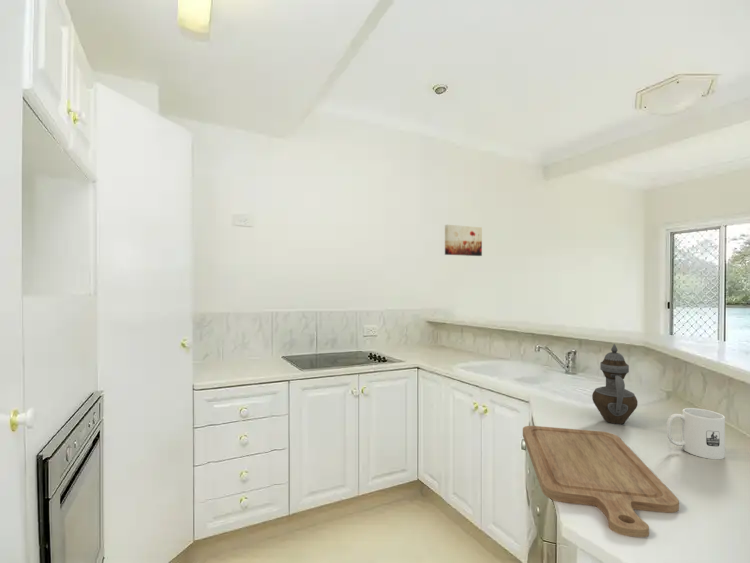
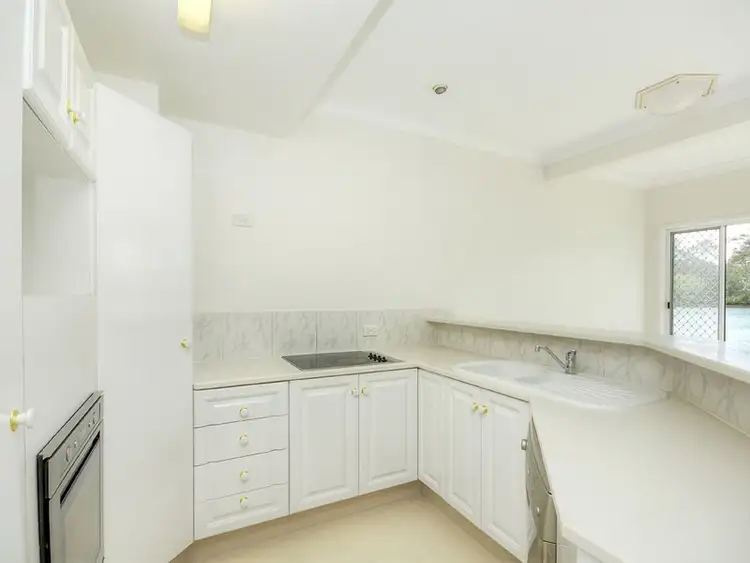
- teapot (614, 382)
- wall art (463, 240)
- chopping board (591, 470)
- mug (694, 431)
